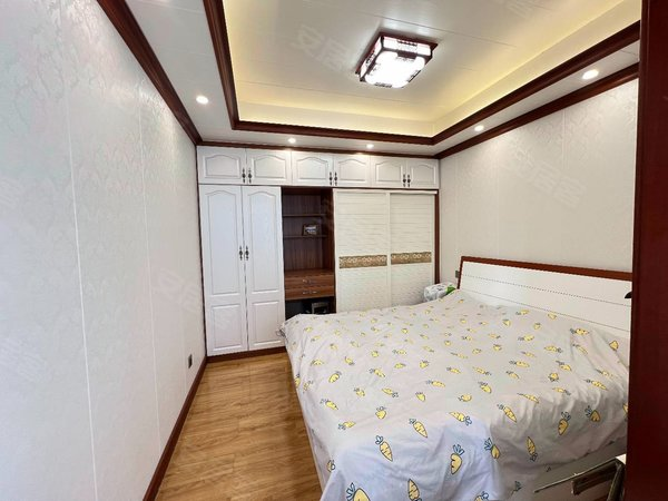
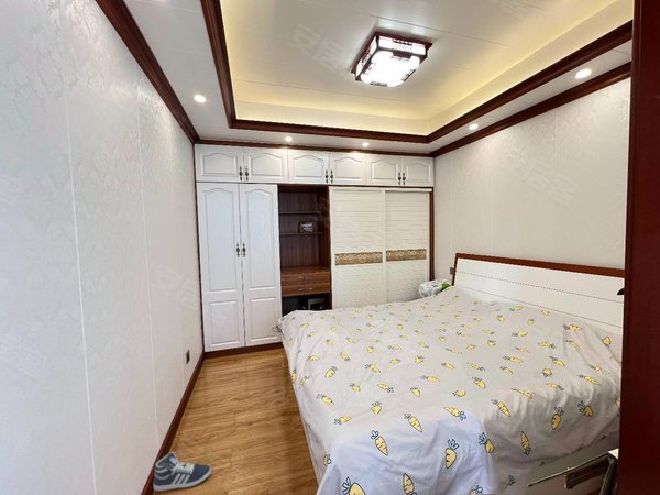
+ sneaker (182, 468)
